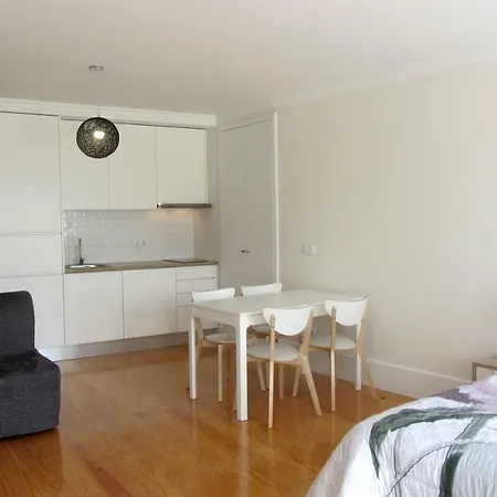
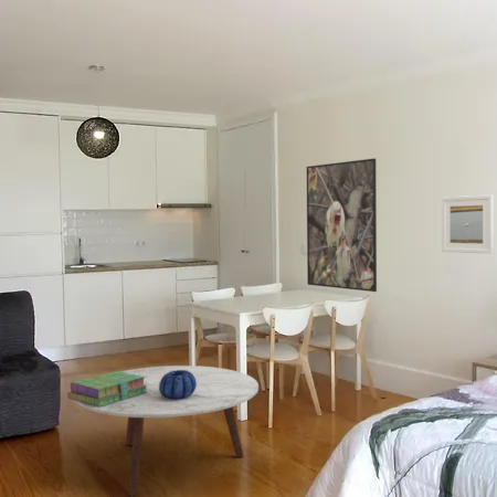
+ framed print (466, 224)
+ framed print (339, 225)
+ coffee table (168, 416)
+ stack of books (107, 387)
+ decorative bowl (177, 383)
